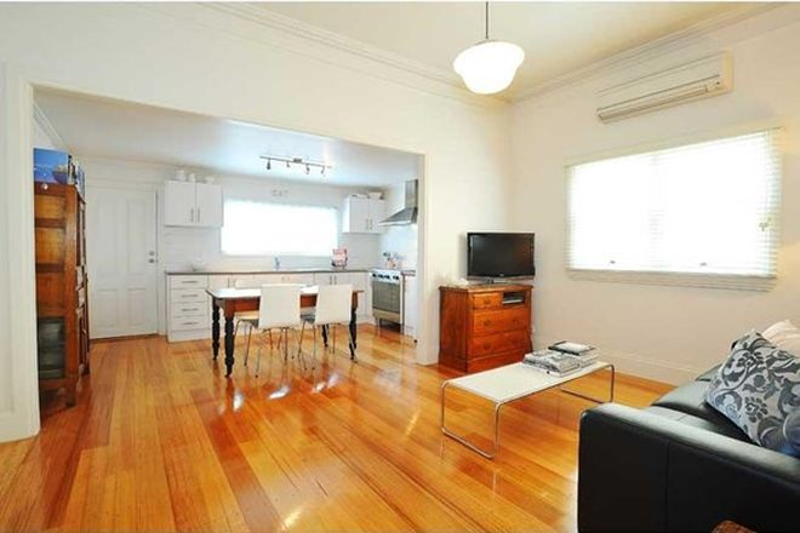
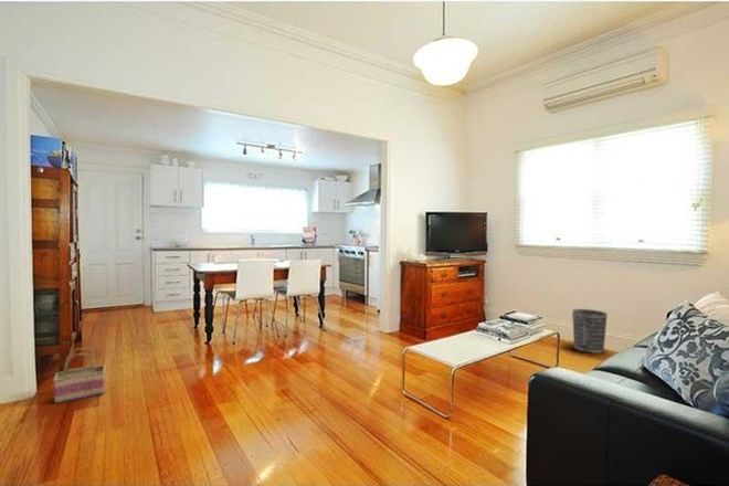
+ wastebasket (589, 330)
+ basket (80, 372)
